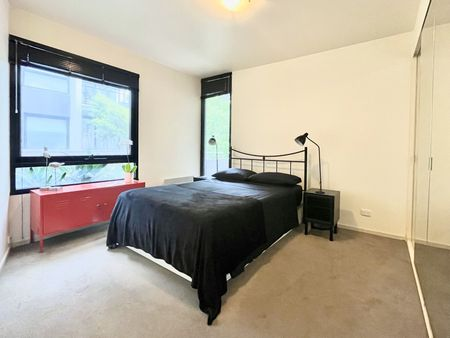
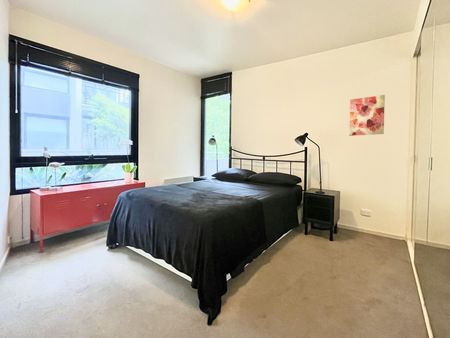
+ wall art (366, 116)
